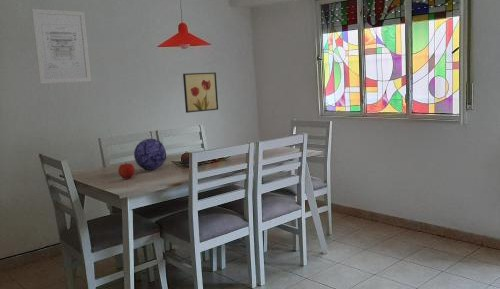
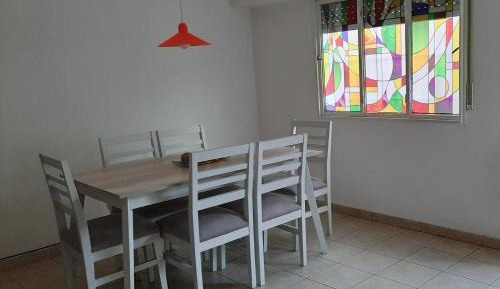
- wall art (62, 46)
- fruit (126, 170)
- wall art (200, 92)
- decorative ball (150, 154)
